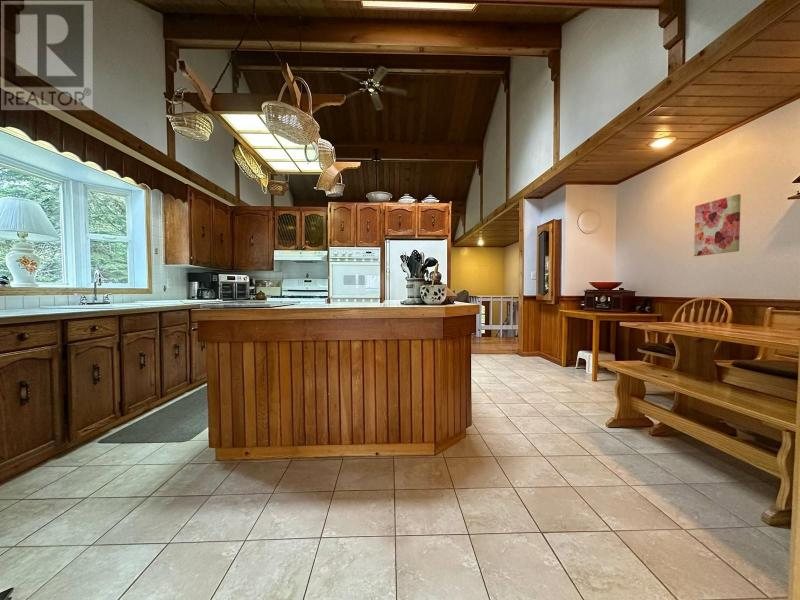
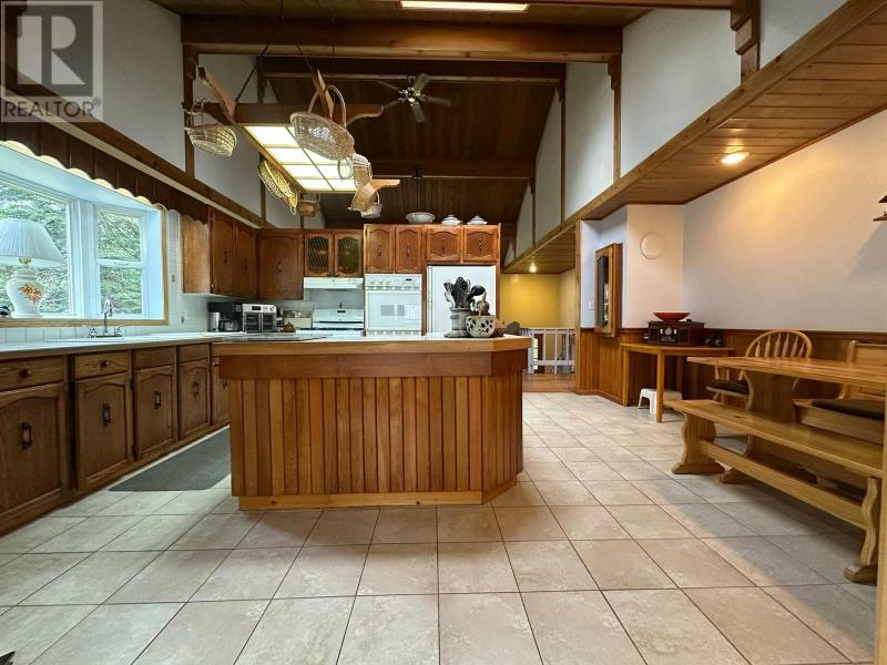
- wall art (715, 227)
